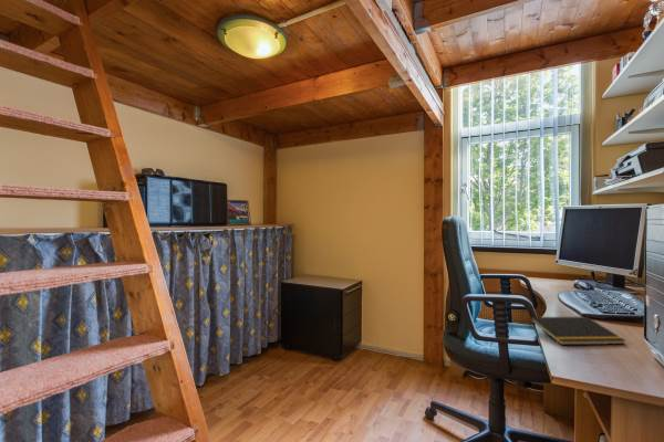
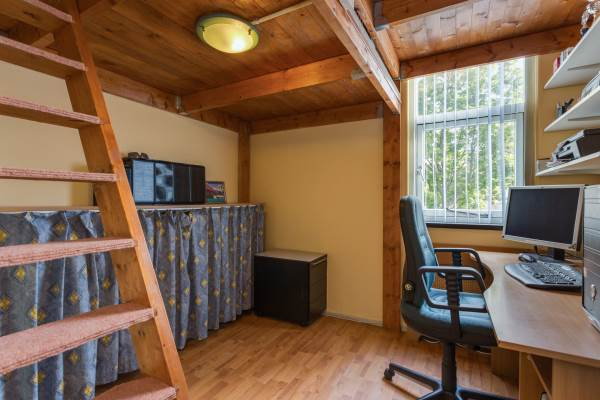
- notepad (574, 329)
